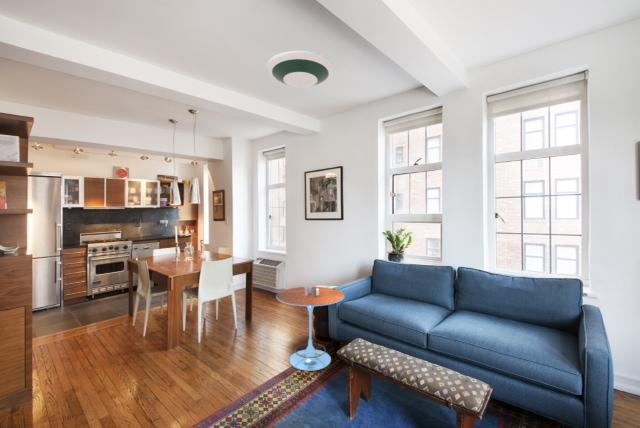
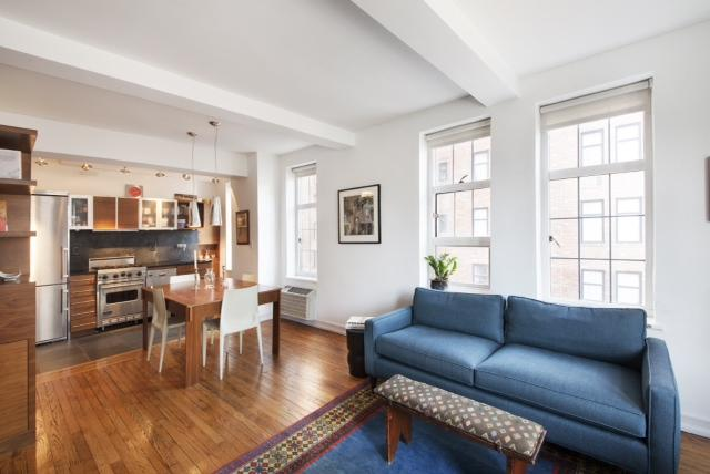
- side table (310, 321)
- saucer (300, 77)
